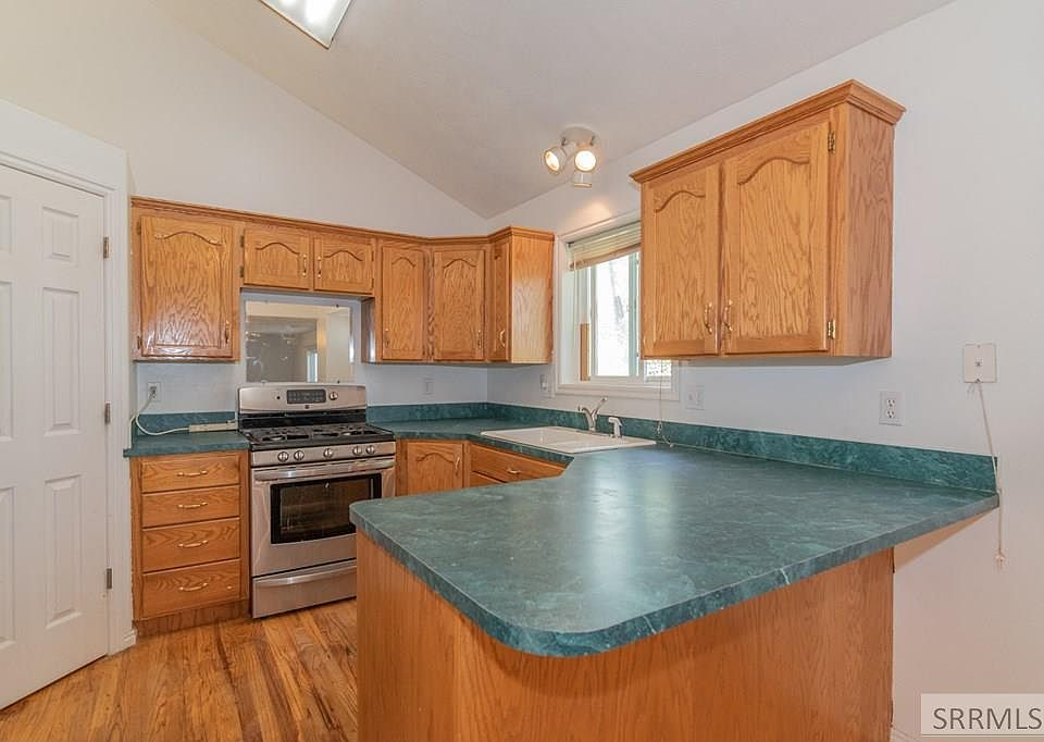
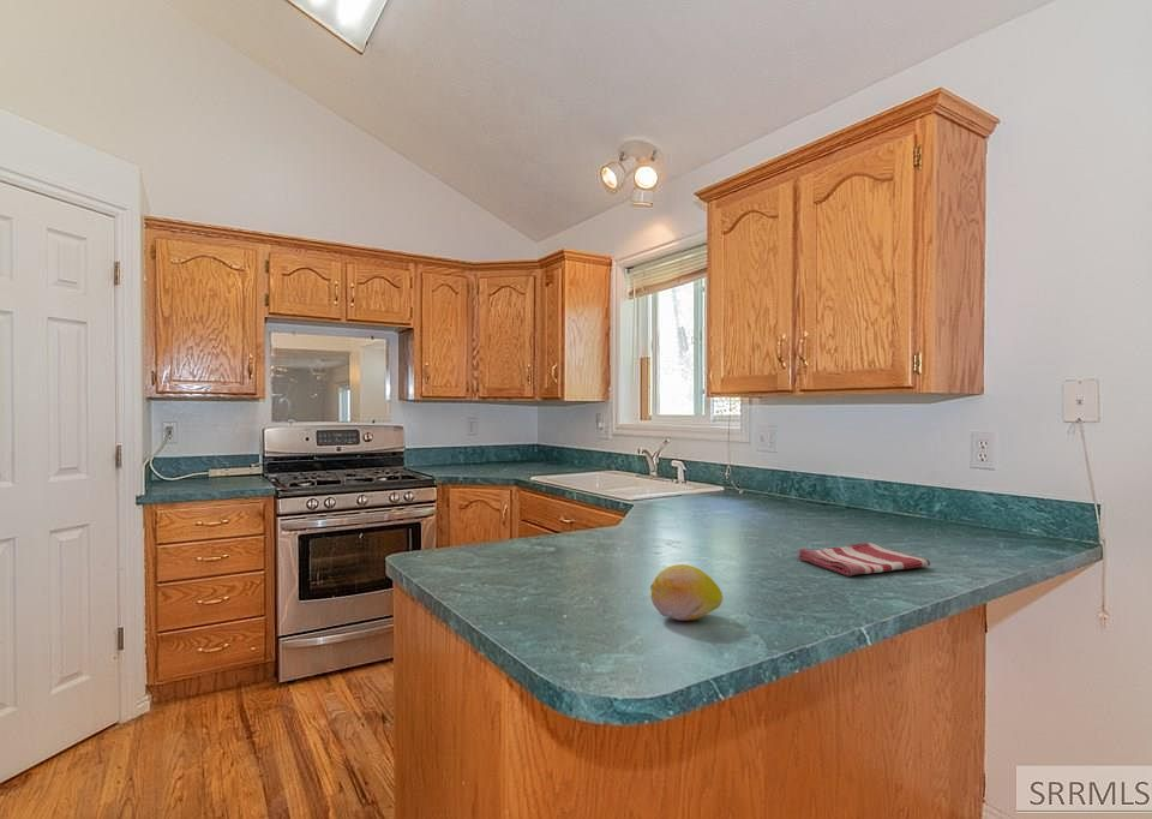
+ dish towel (862, 557)
+ fruit (685, 591)
